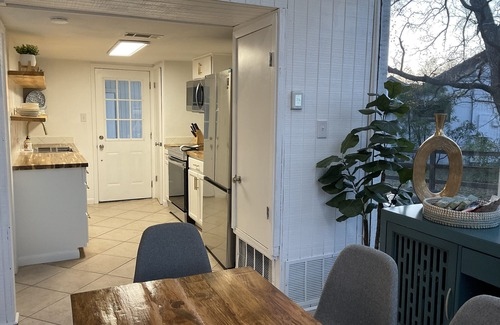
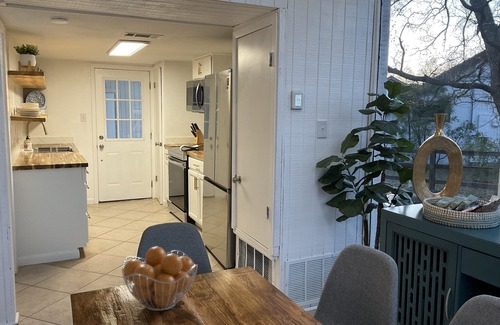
+ fruit basket (160, 277)
